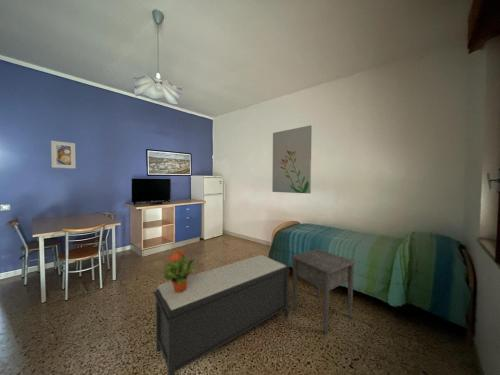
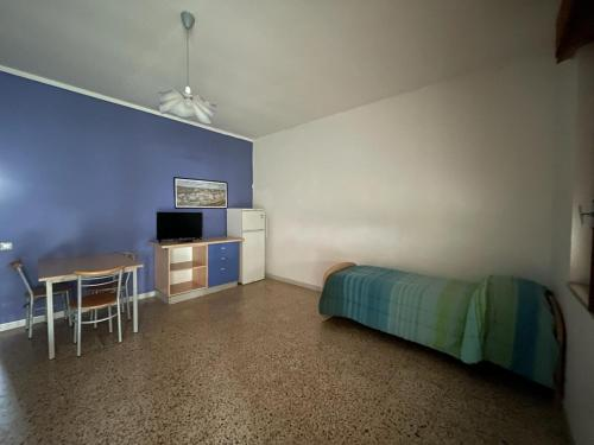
- potted plant (181, 269)
- nightstand (321, 285)
- wall art (290, 161)
- bench (229, 302)
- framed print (63, 155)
